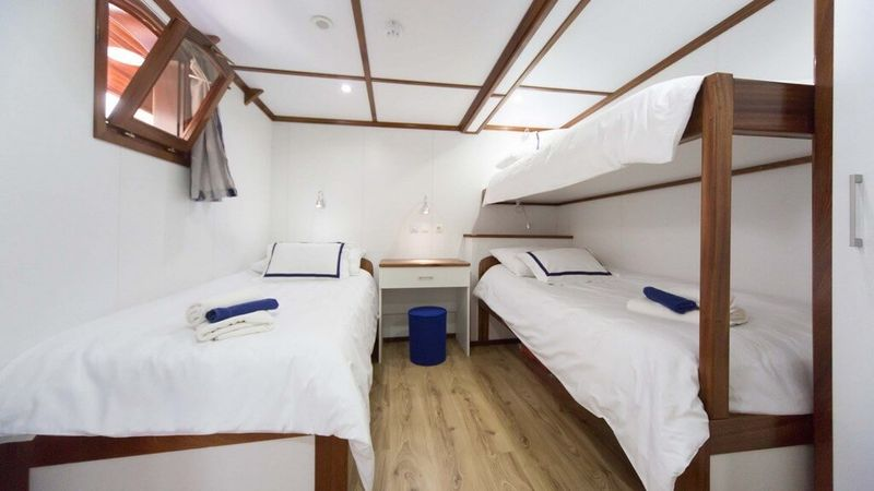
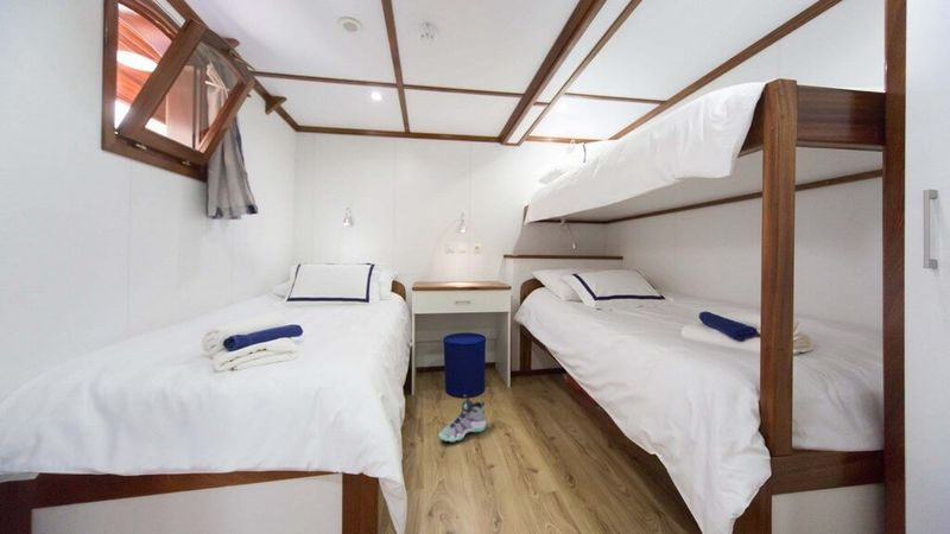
+ sneaker (462, 414)
